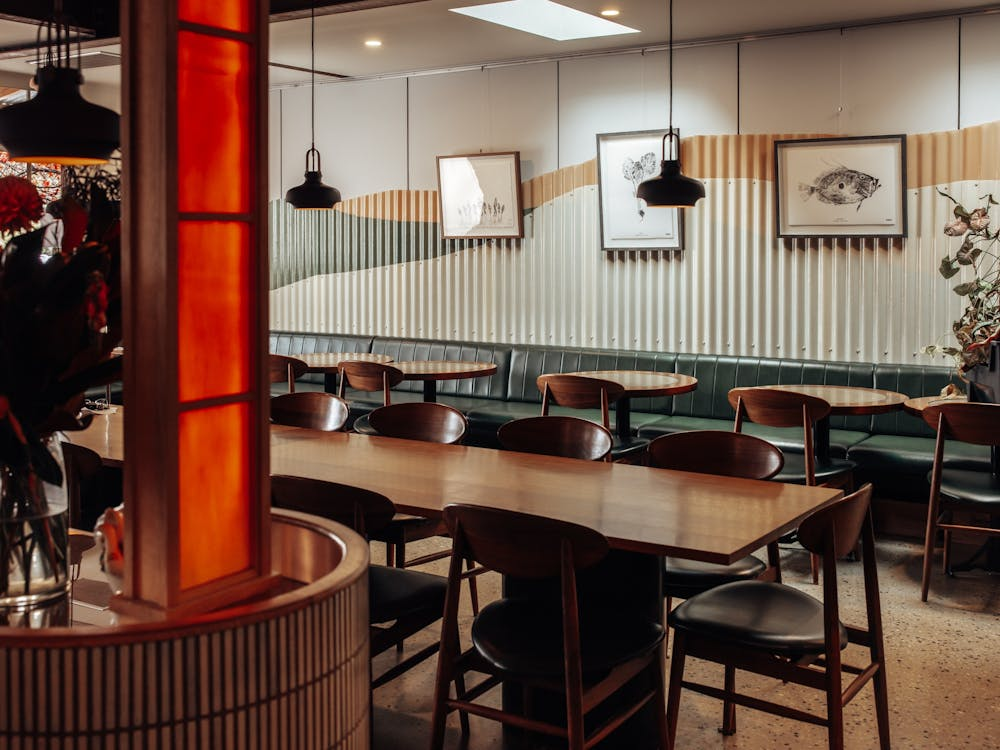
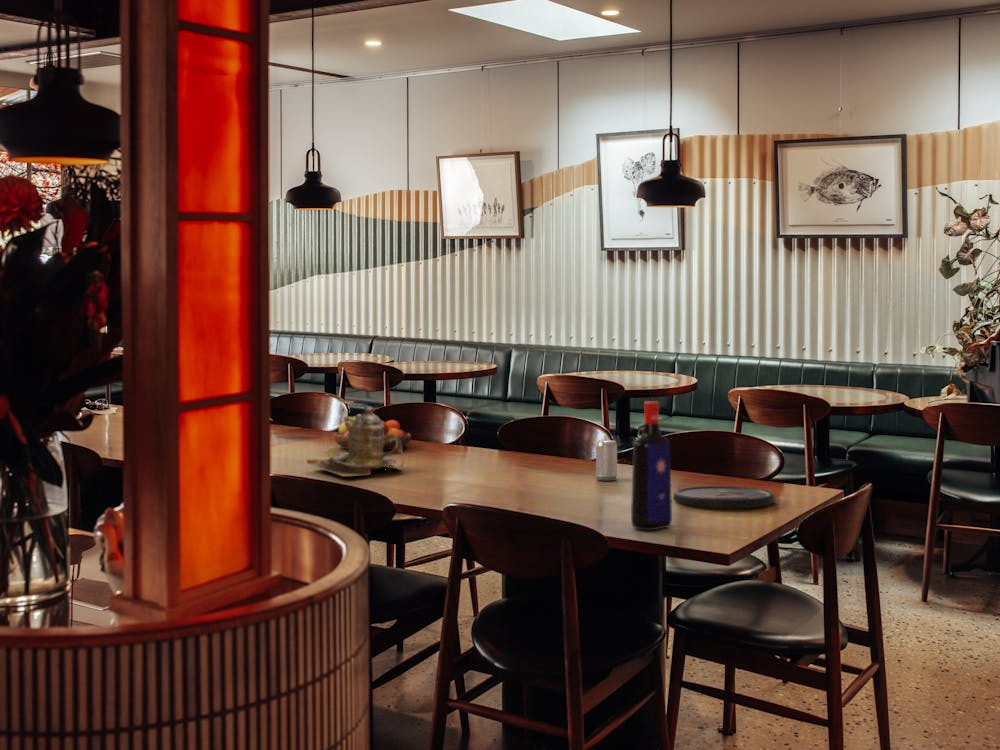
+ fruit bowl (384, 431)
+ teapot (357, 438)
+ liquor bottle (651, 464)
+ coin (723, 496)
+ beverage can (606, 460)
